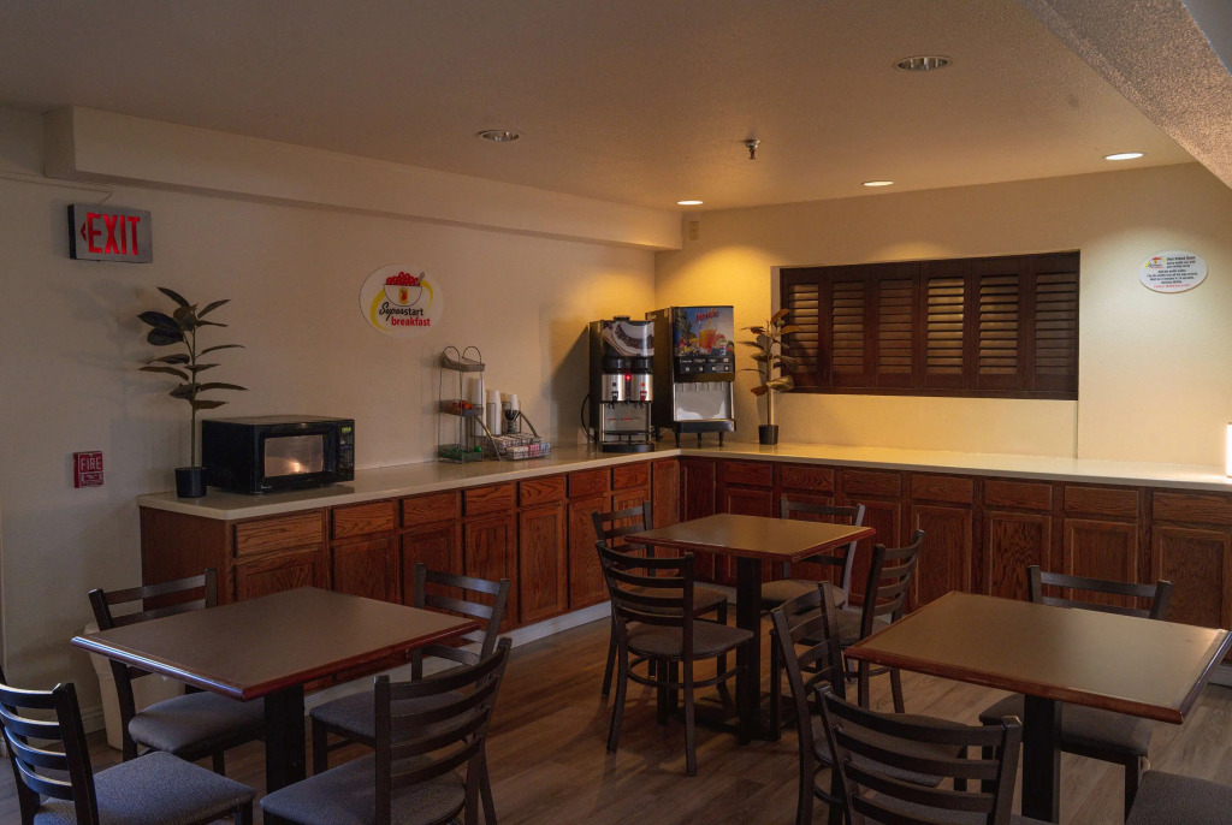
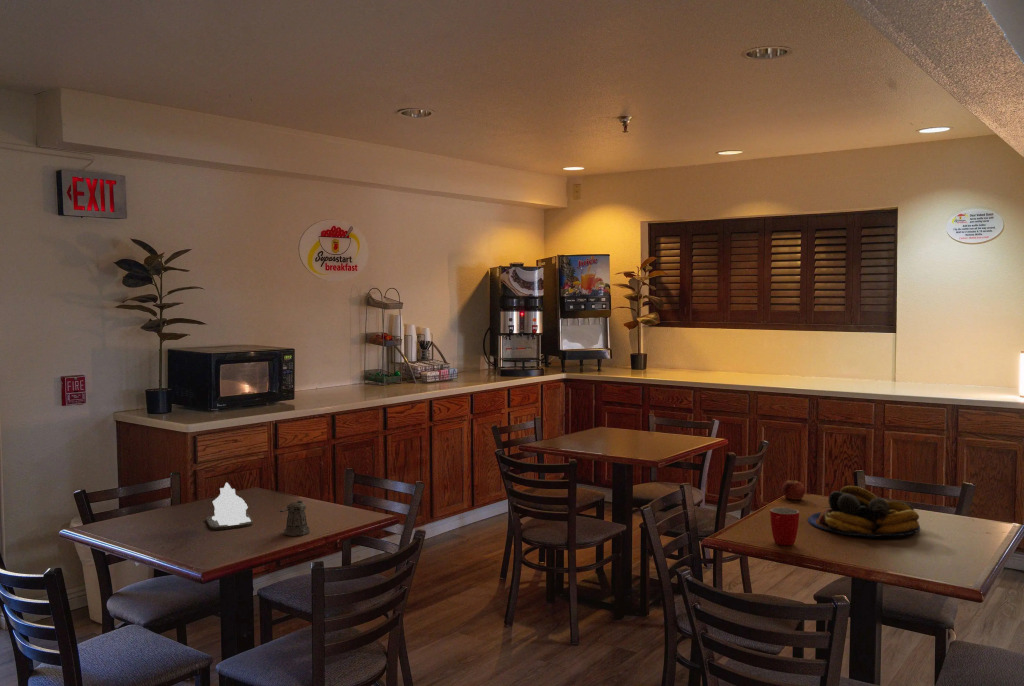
+ apple (793, 487)
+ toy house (229, 503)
+ mug (782, 528)
+ fruit bowl (862, 506)
+ pepper shaker (294, 517)
